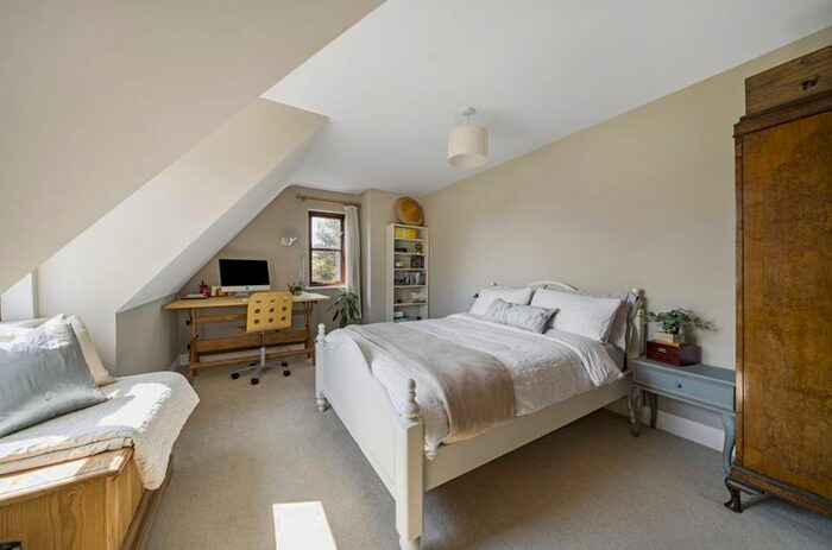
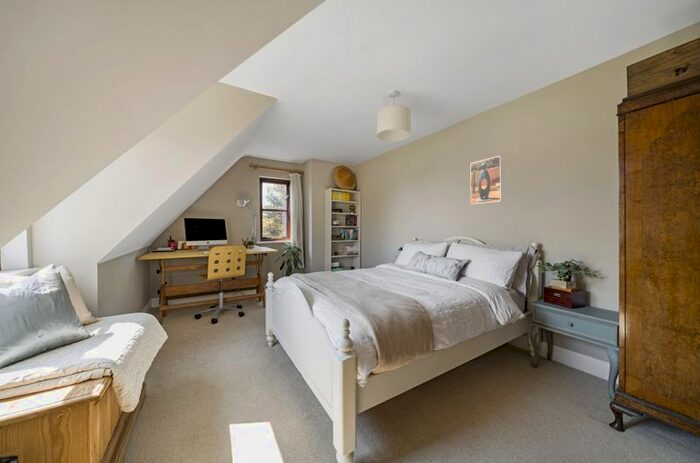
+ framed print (485, 181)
